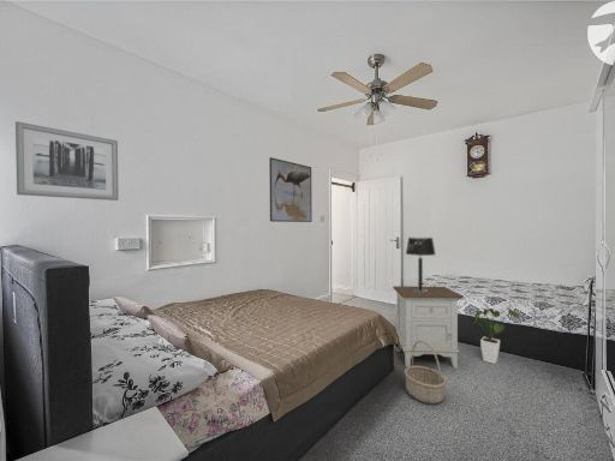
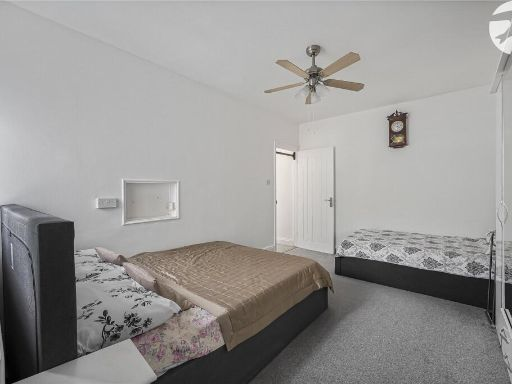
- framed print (292, 192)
- house plant (492, 335)
- nightstand (425, 324)
- wall art (72, 164)
- table lamp (419, 263)
- basket (424, 369)
